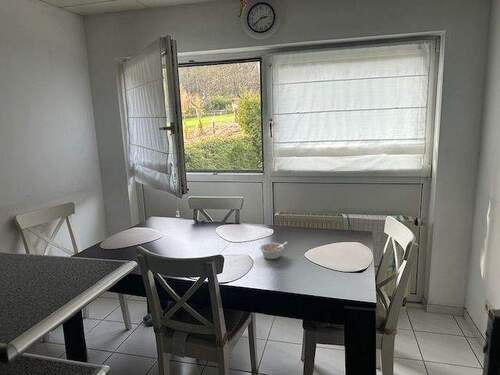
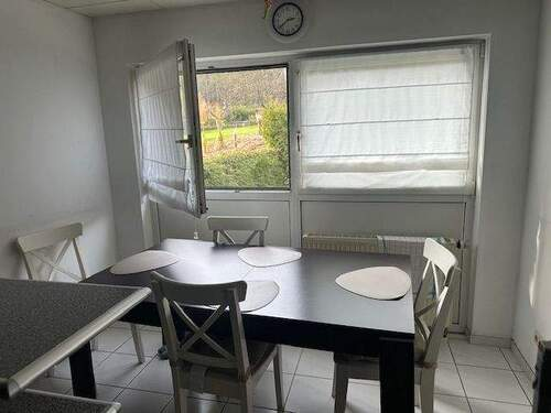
- legume (272, 250)
